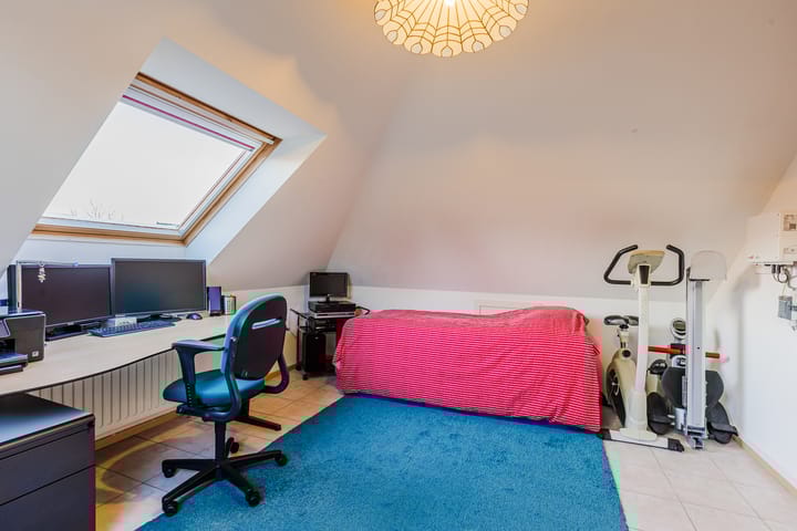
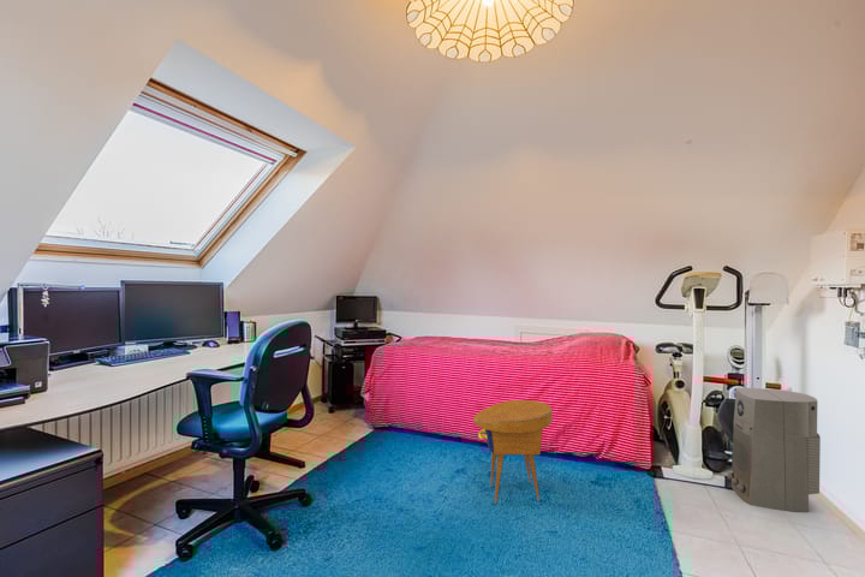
+ side table (512, 447)
+ air purifier (772, 446)
